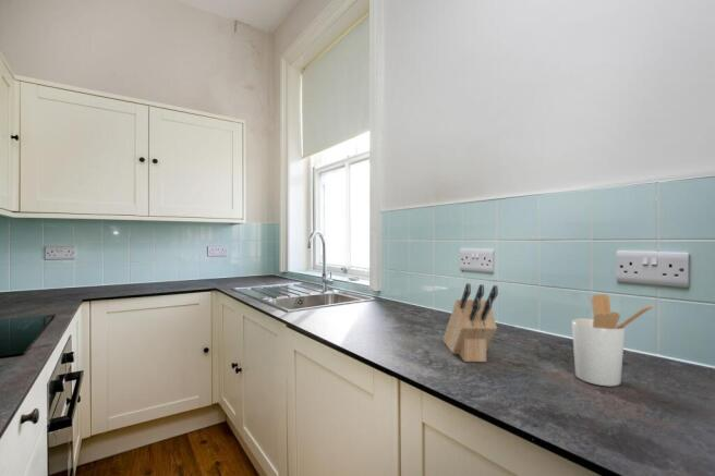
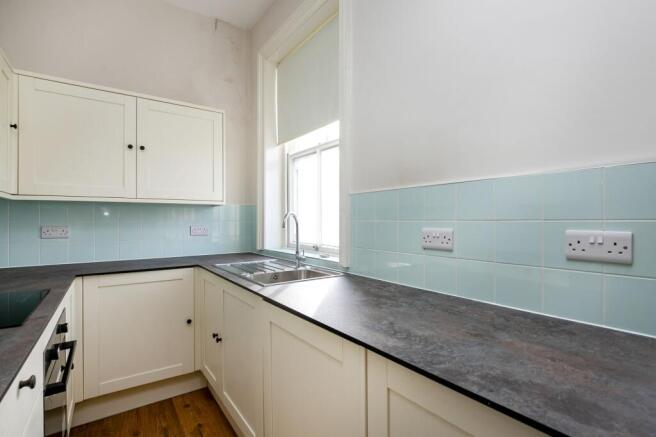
- knife block (469, 316)
- utensil holder (611, 339)
